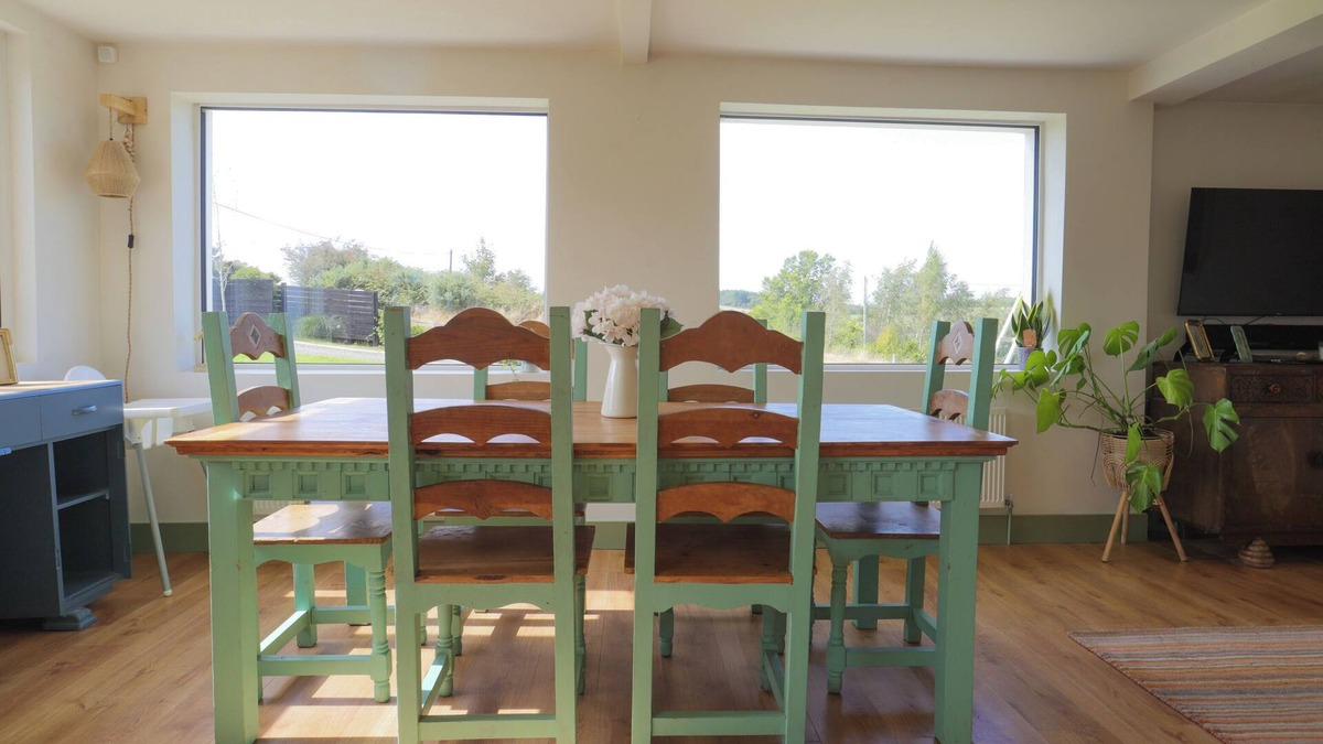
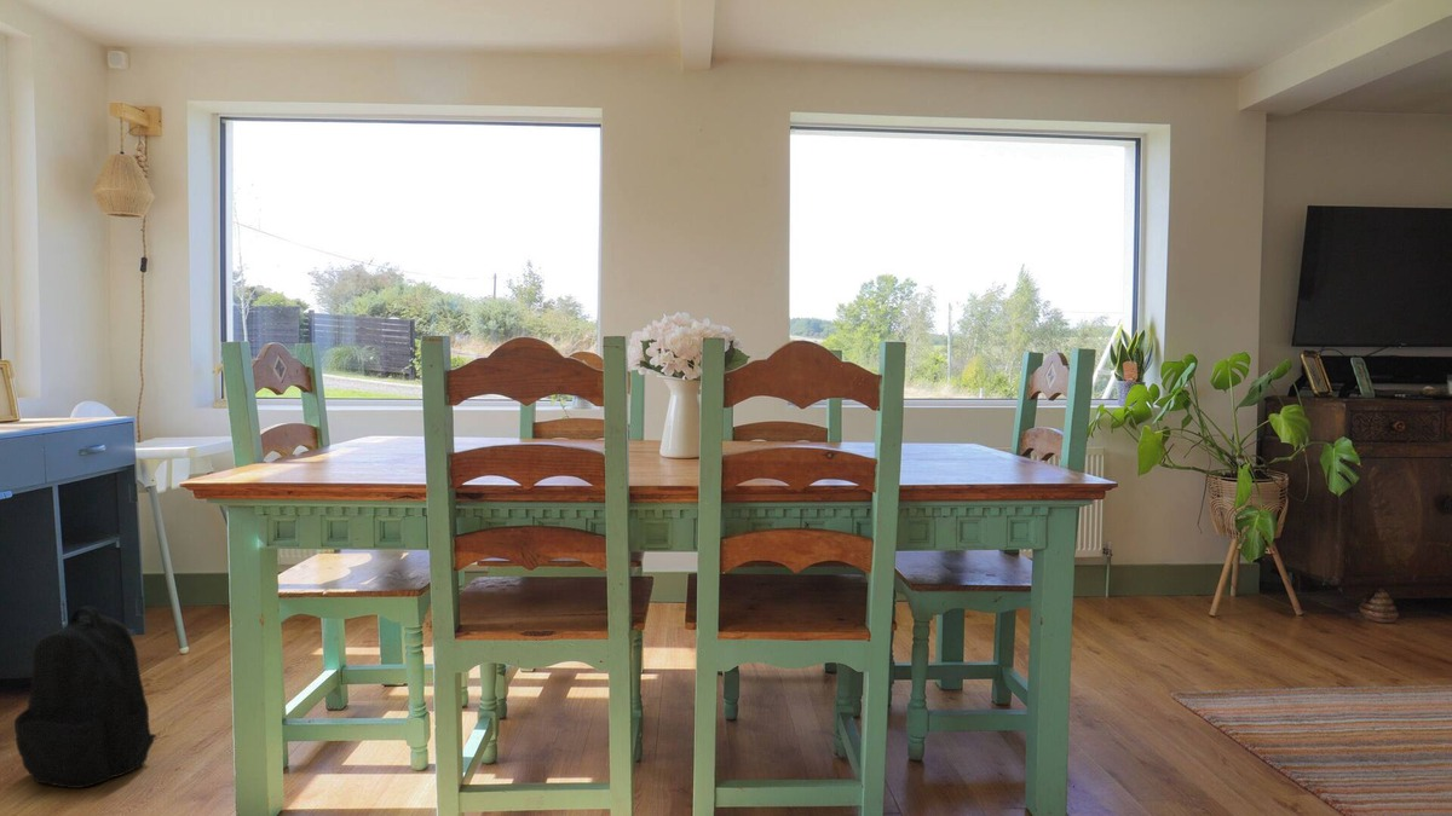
+ backpack (86, 689)
